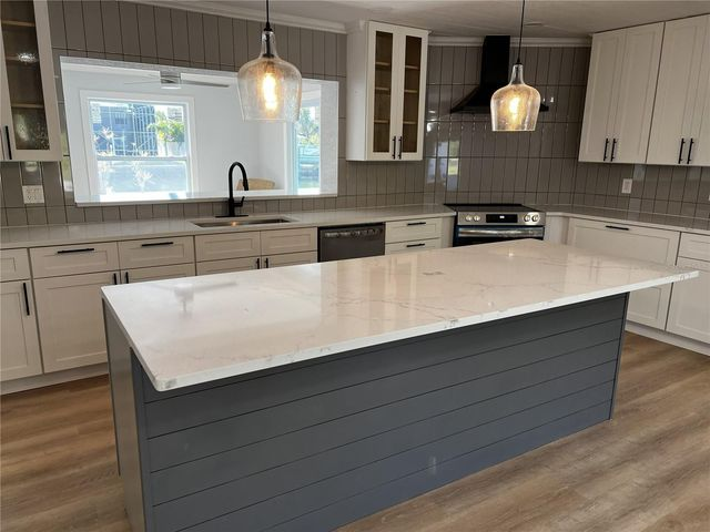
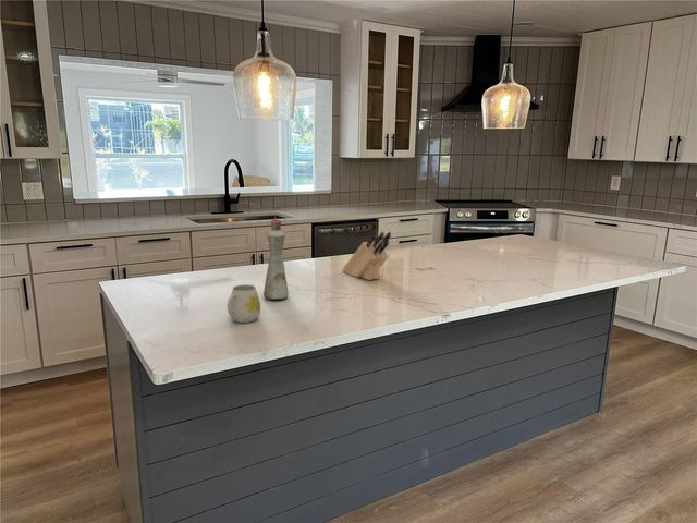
+ knife block (367, 252)
+ mug (242, 304)
+ bottle (276, 258)
